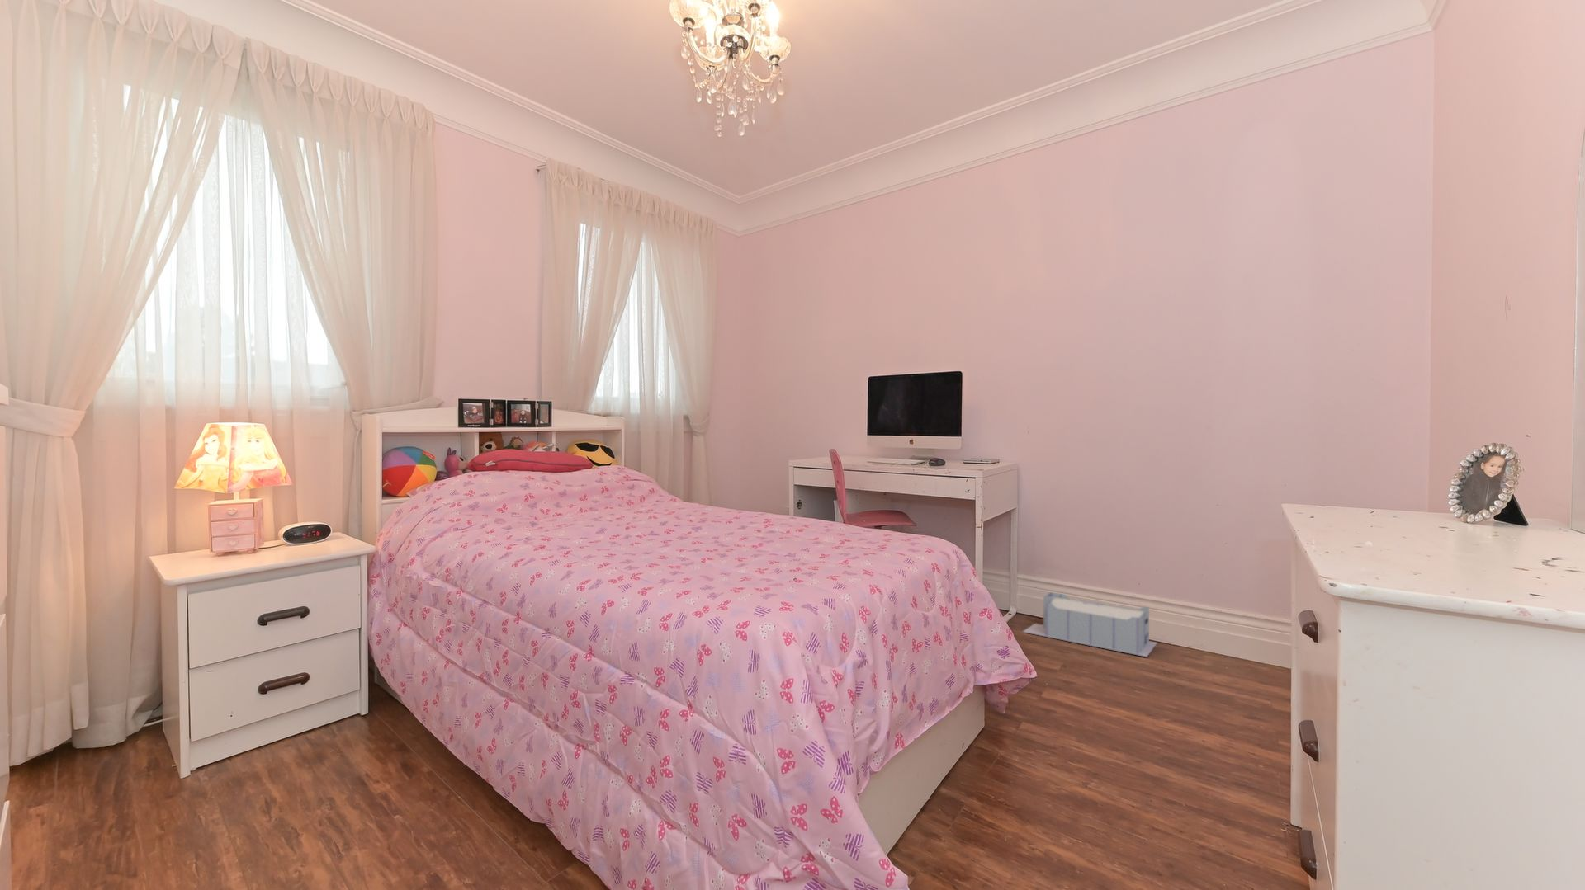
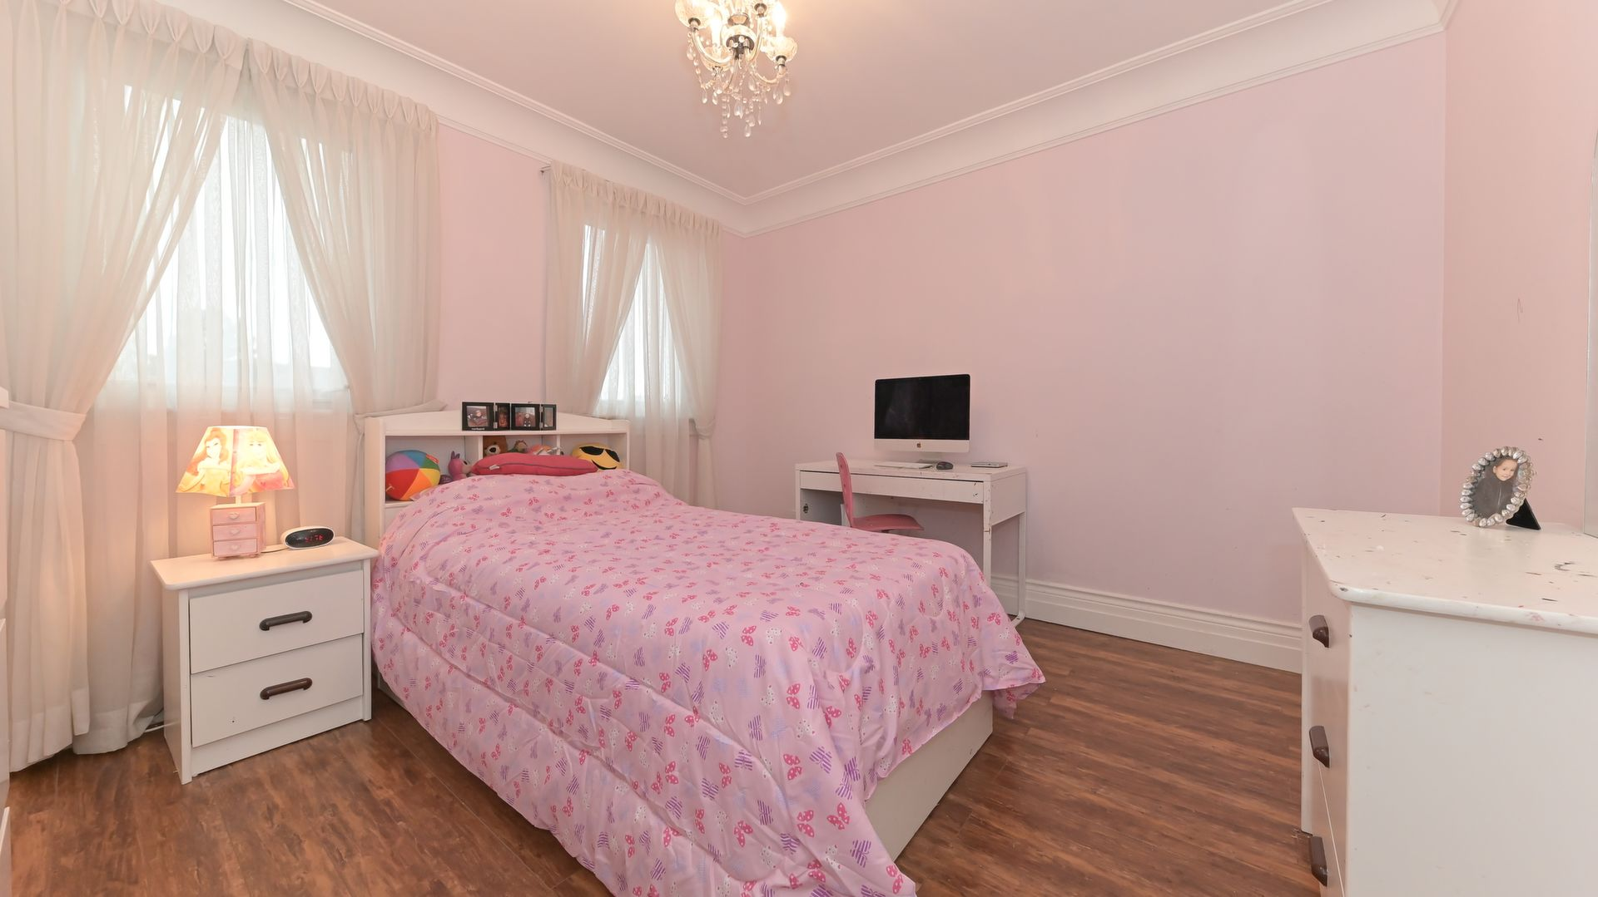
- storage bin (1088, 620)
